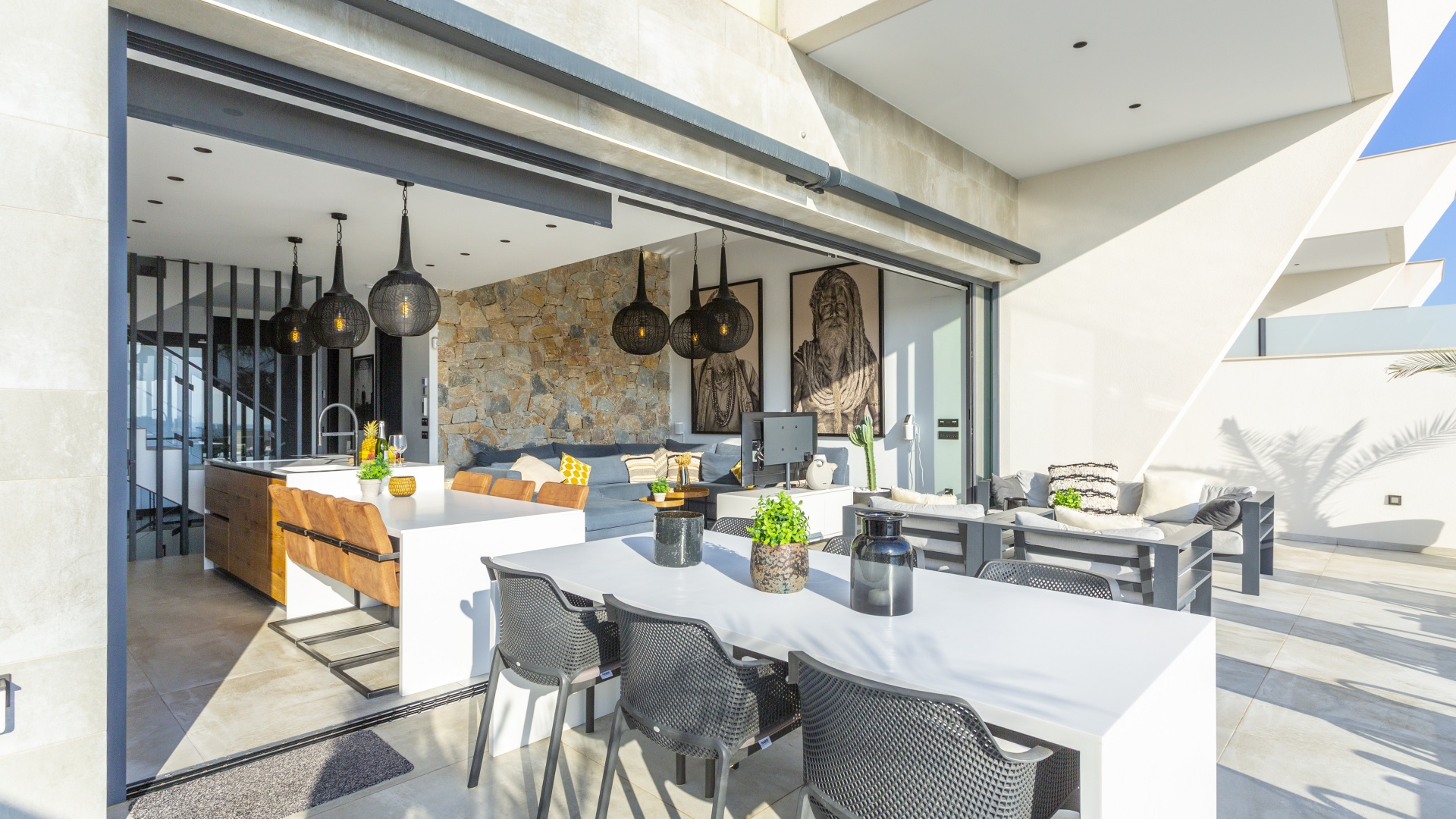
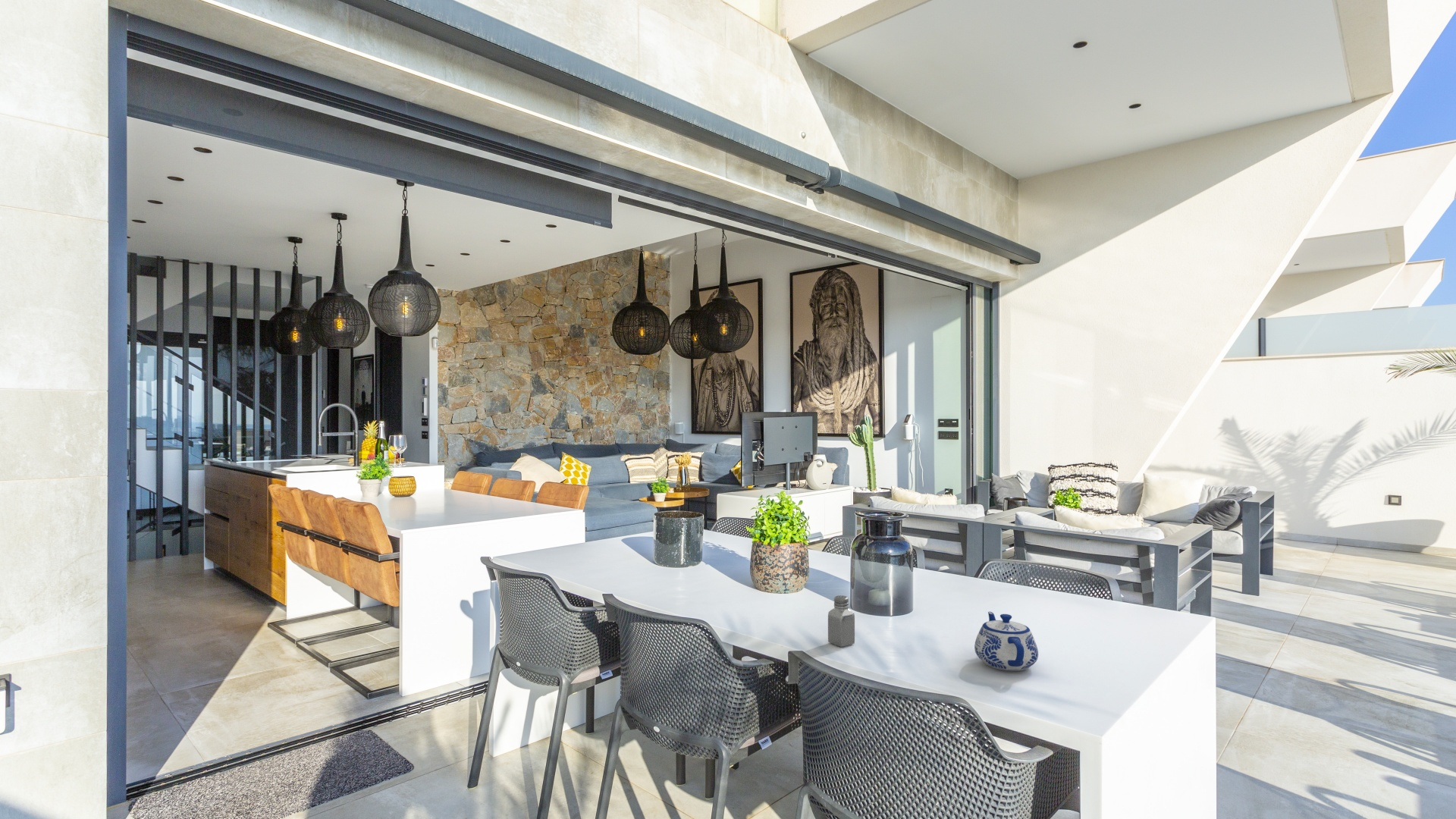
+ saltshaker (841, 620)
+ teapot (1004, 638)
